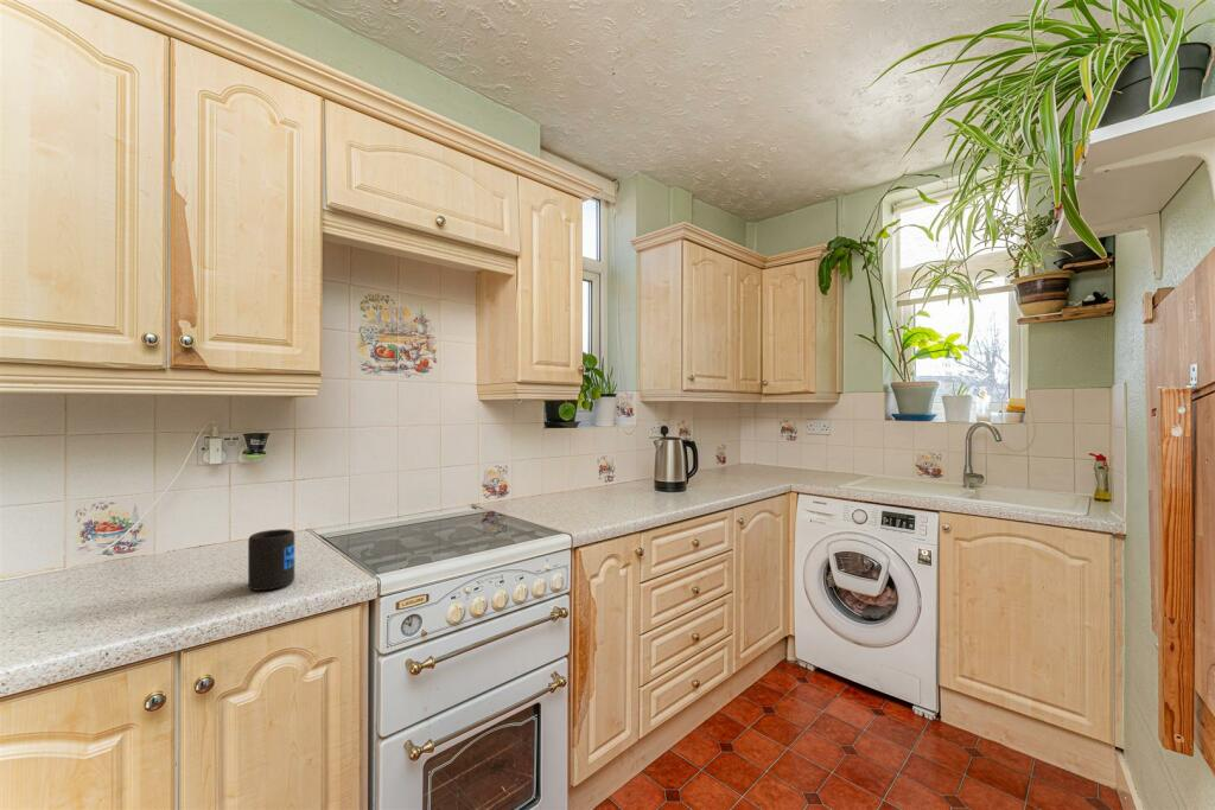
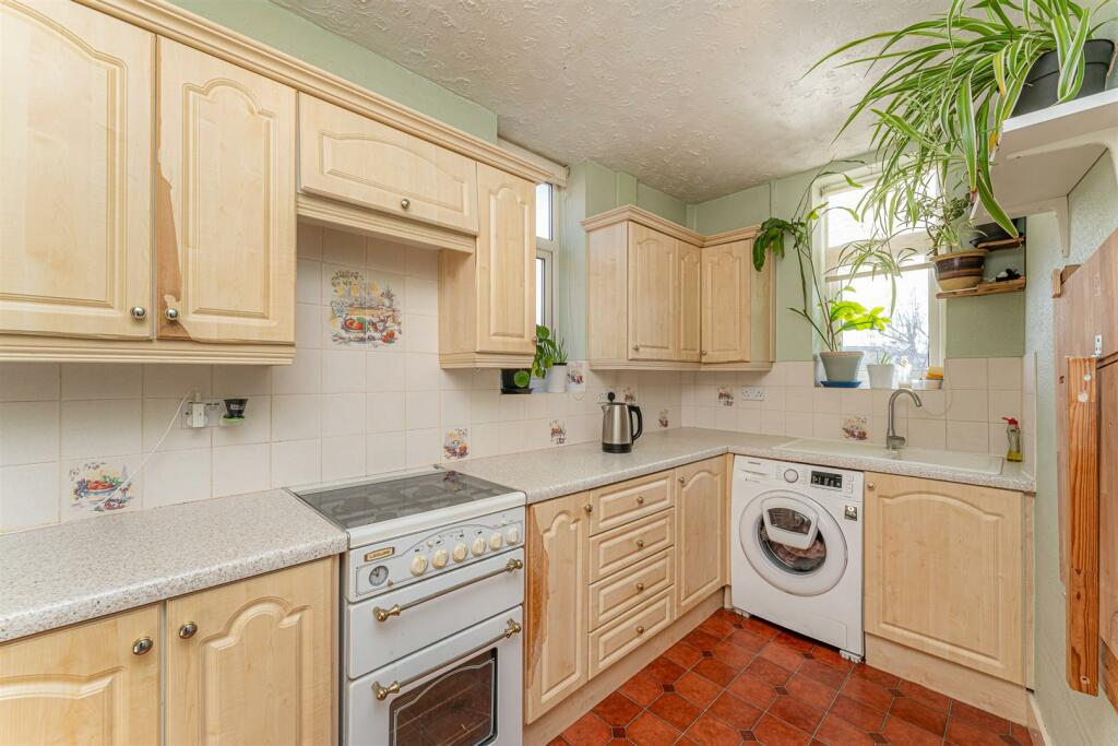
- mug (273, 556)
